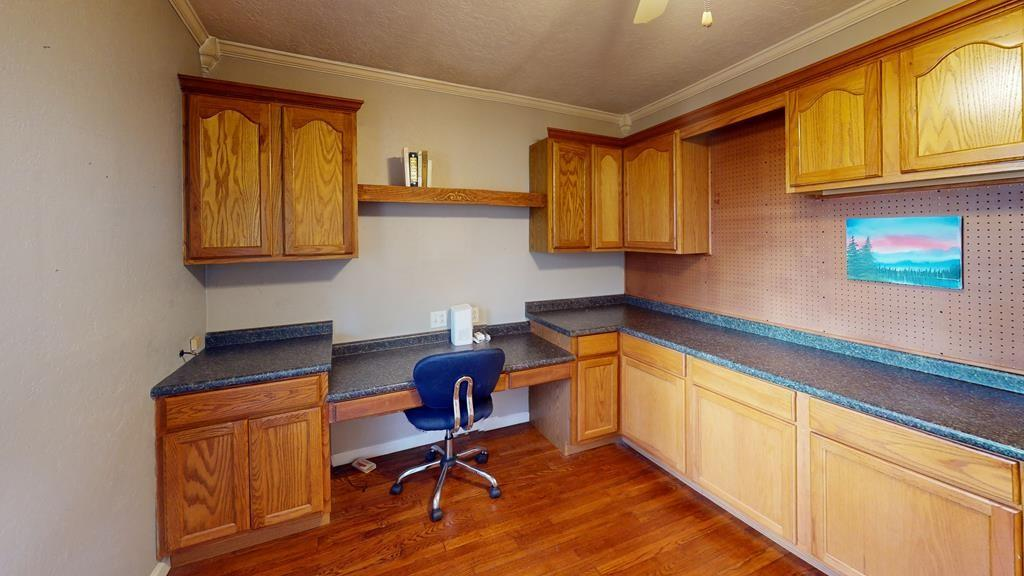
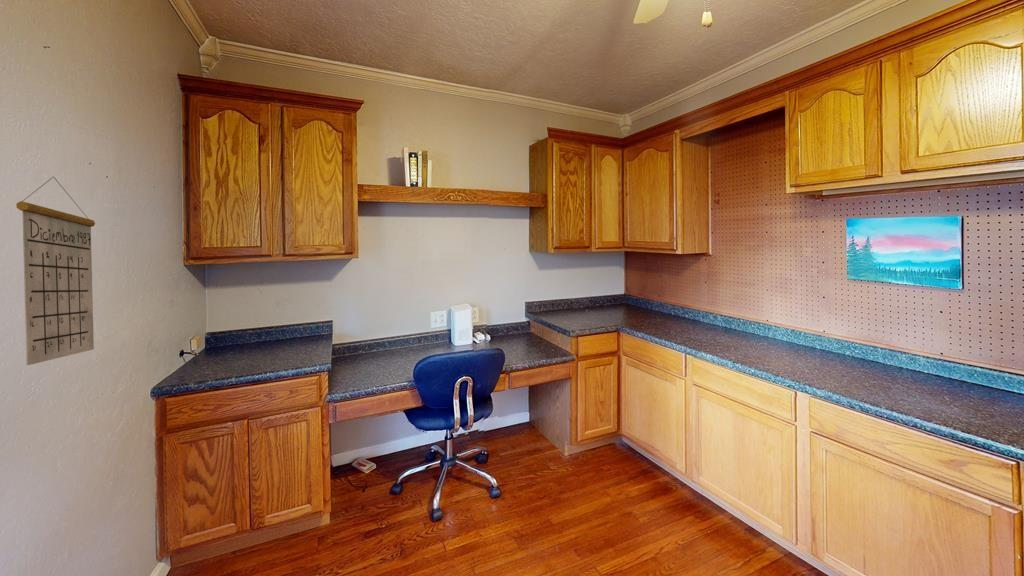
+ calendar (61, 266)
